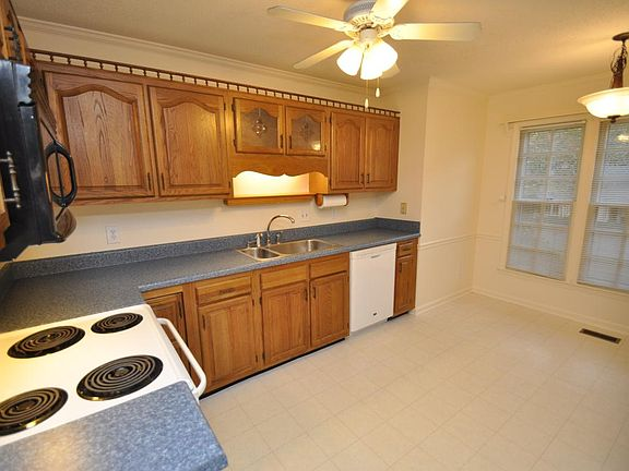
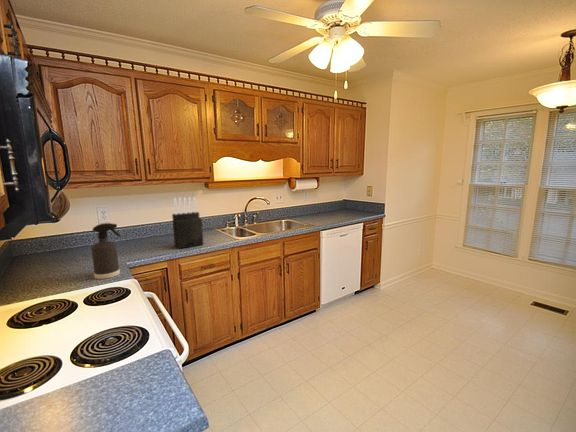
+ spray bottle (106, 249)
+ knife block (187, 221)
